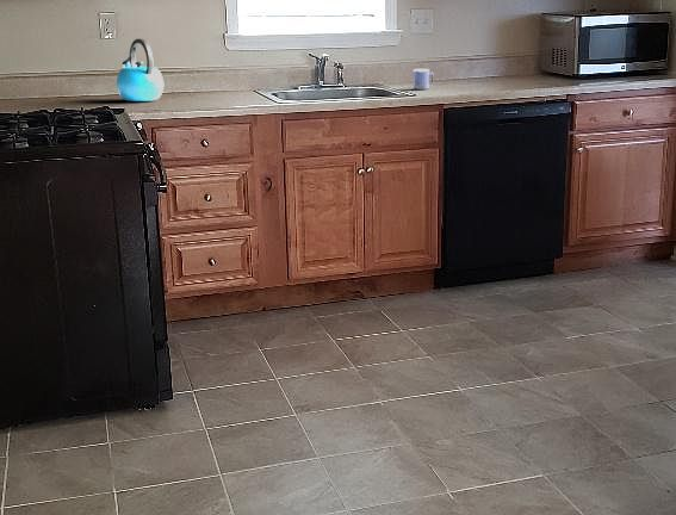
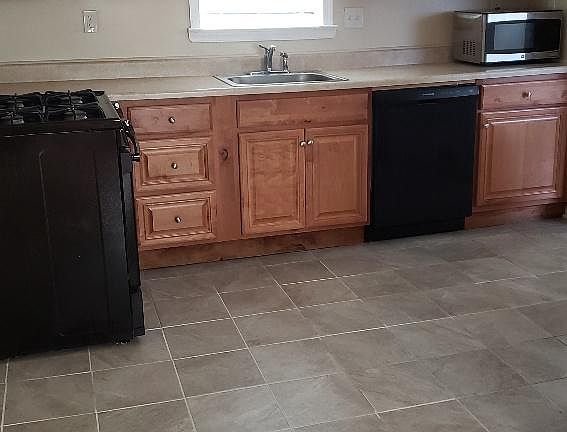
- mug (423, 79)
- kettle (137, 69)
